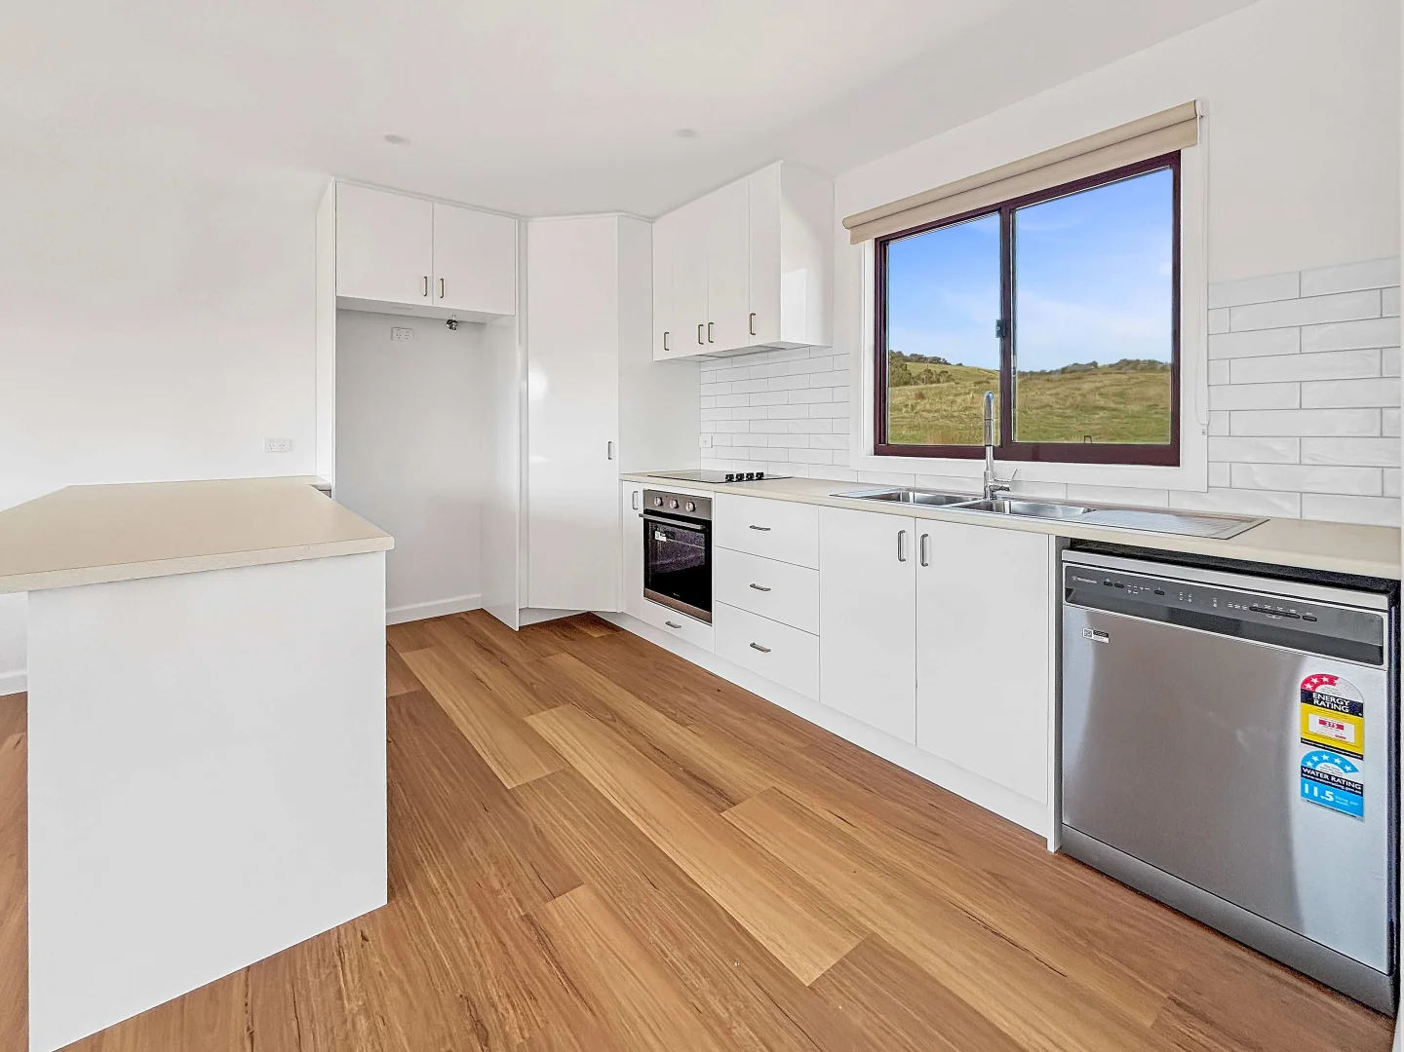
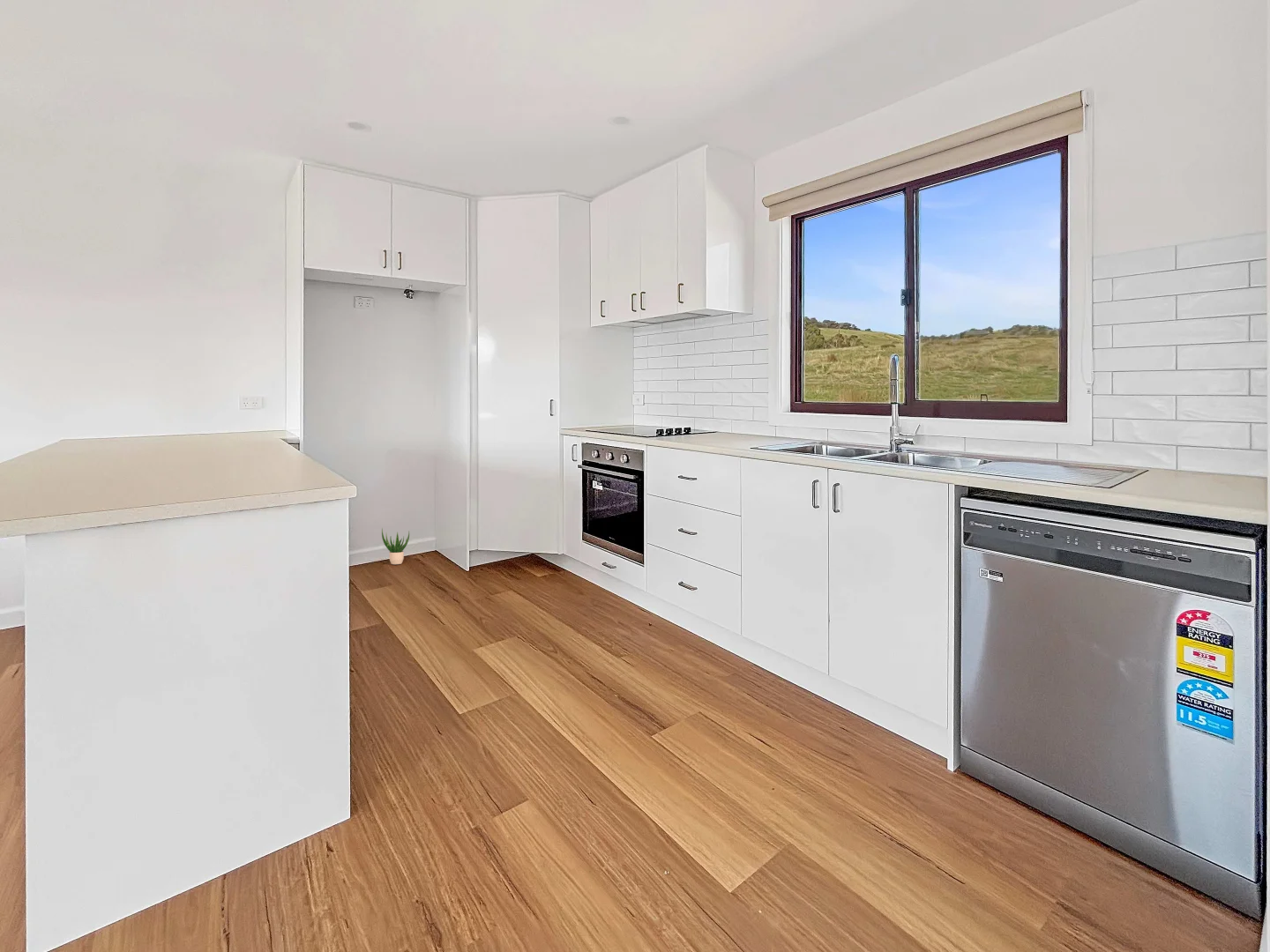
+ potted plant (395, 545)
